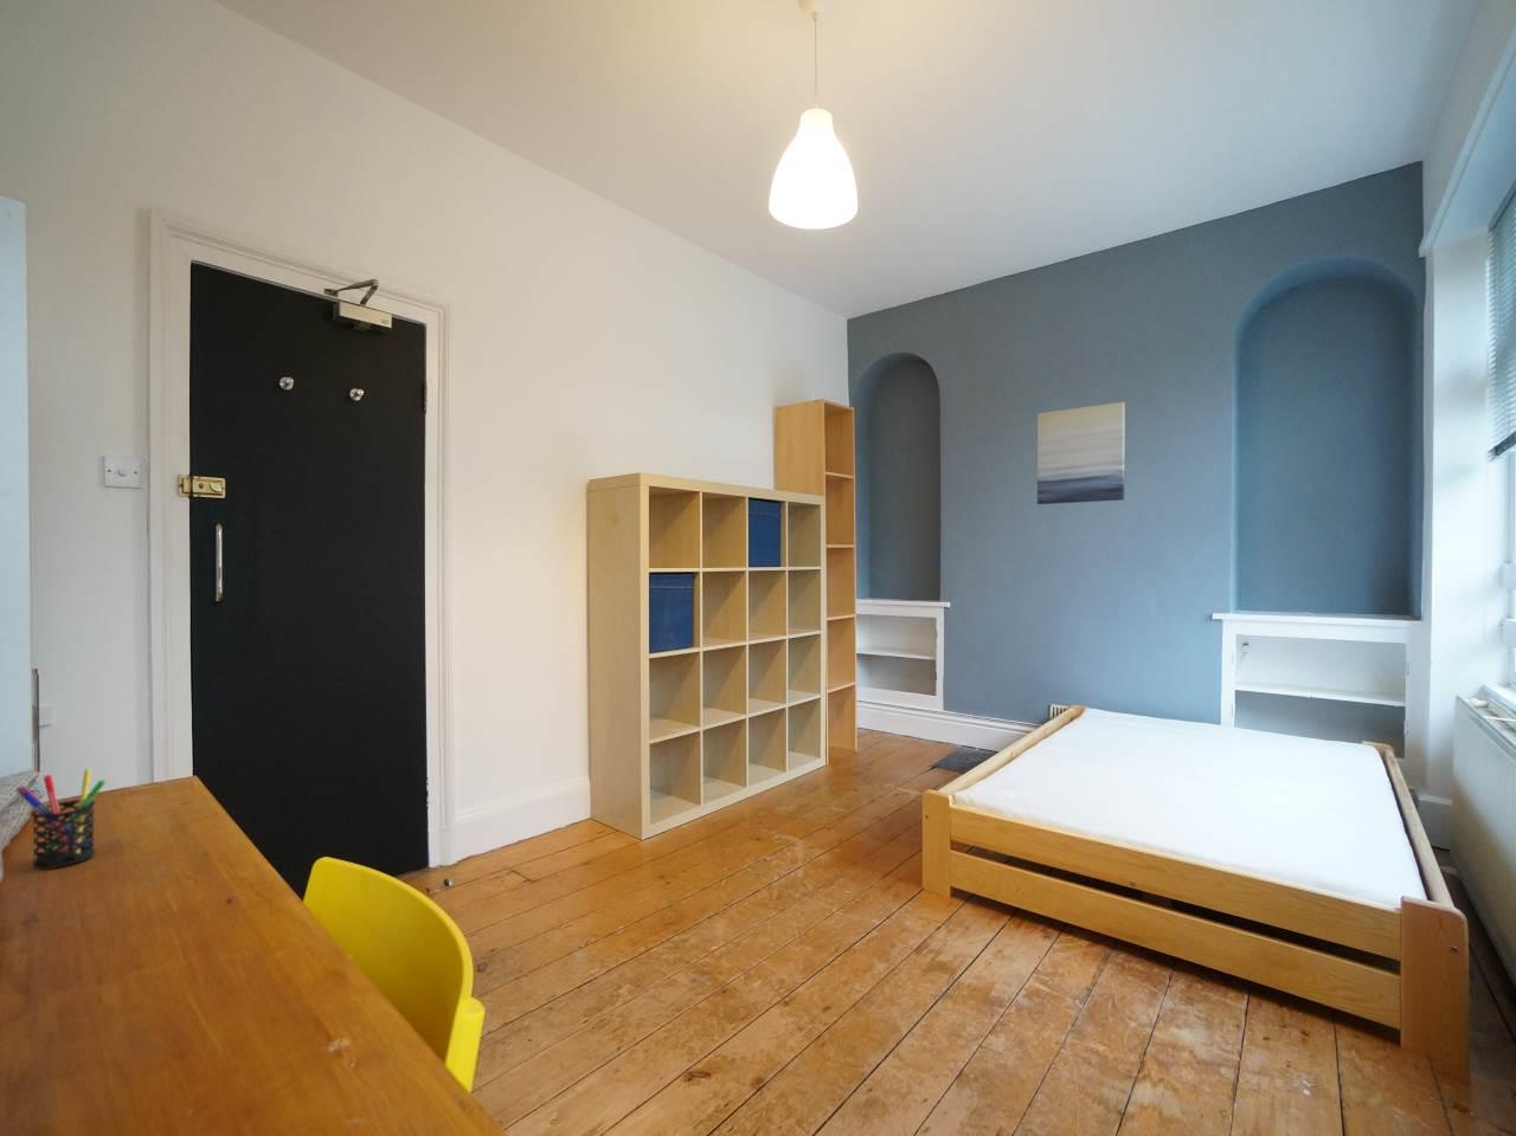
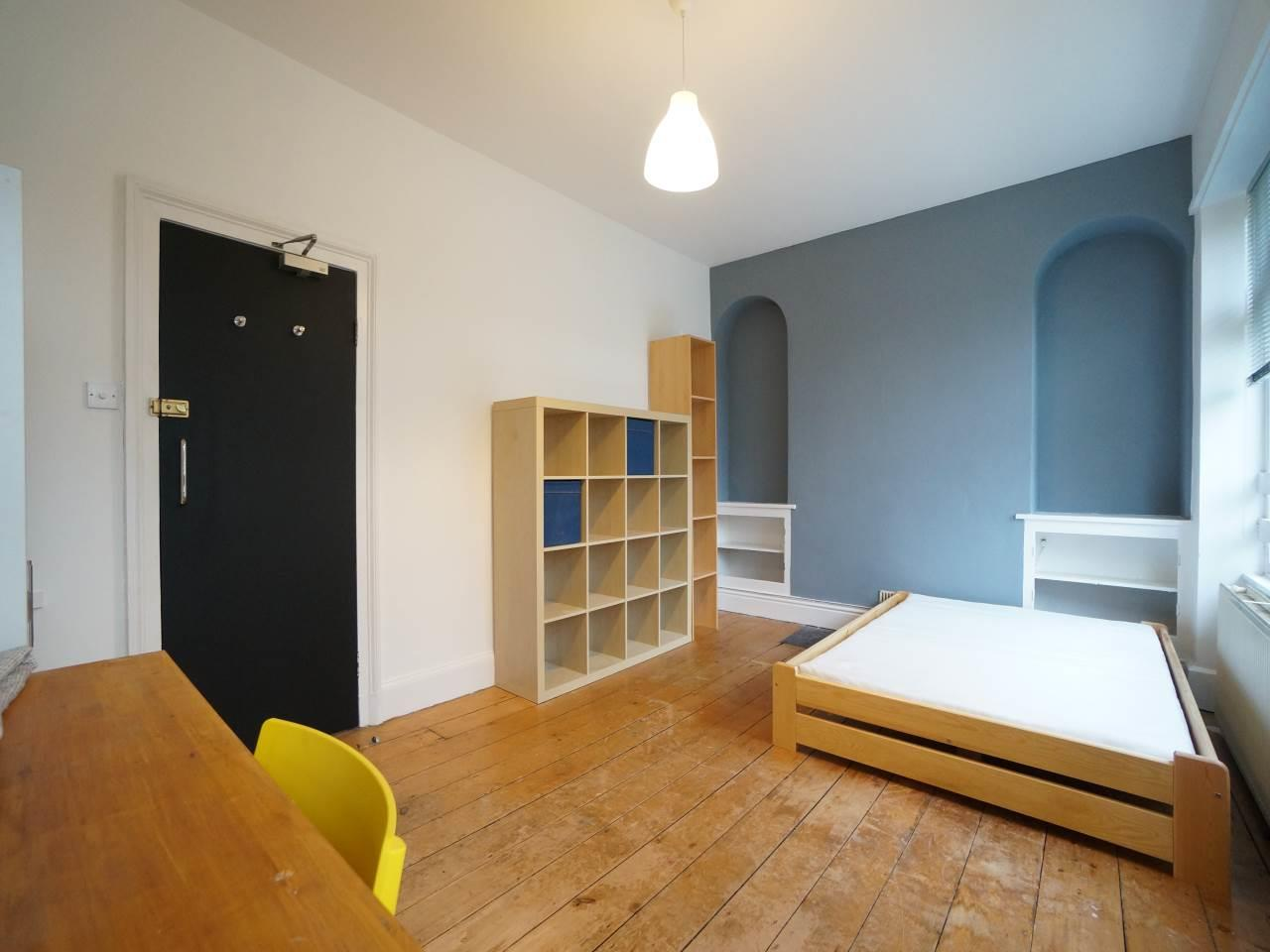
- pen holder (69, 814)
- wall art (1079, 455)
